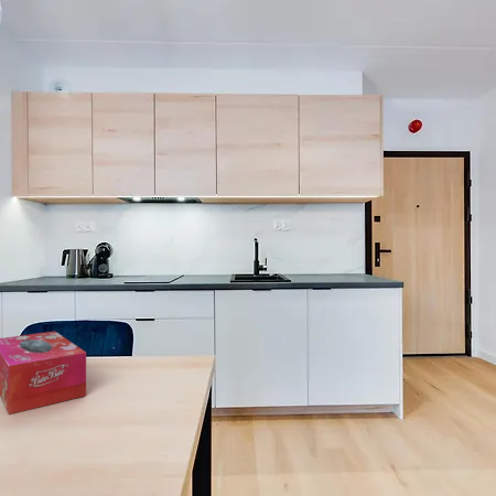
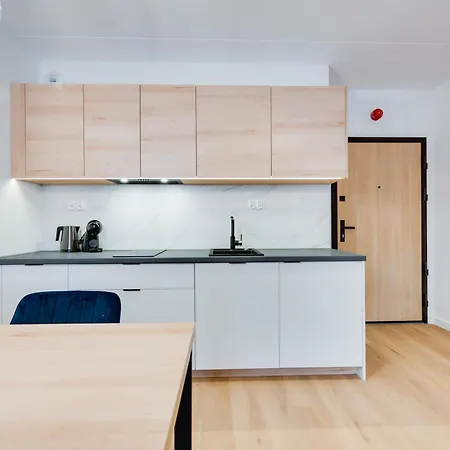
- tissue box (35, 365)
